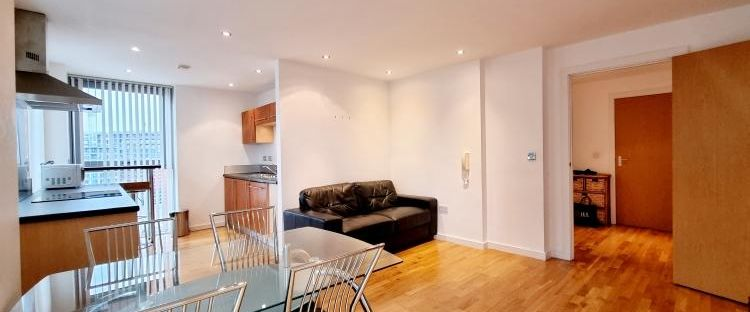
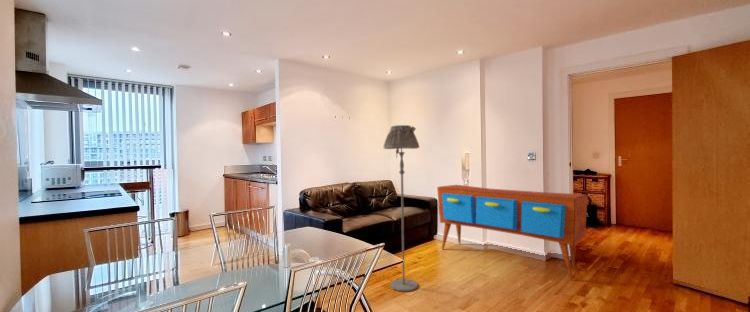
+ floor lamp (402, 205)
+ sideboard (502, 225)
